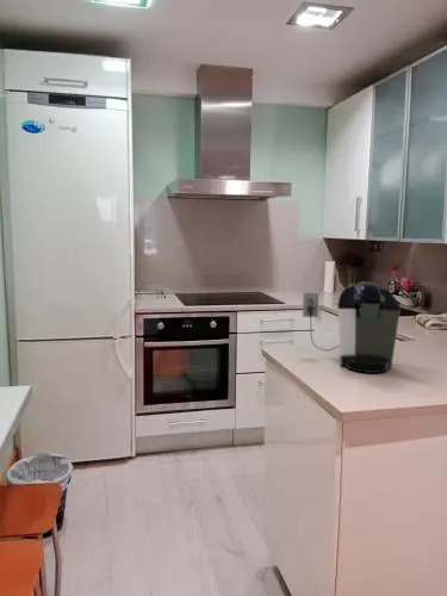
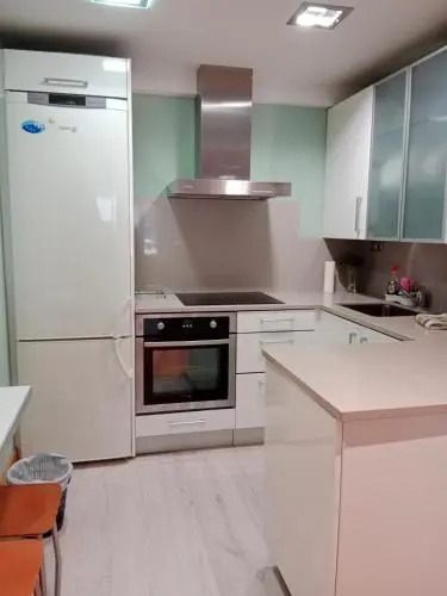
- coffee maker (349, 323)
